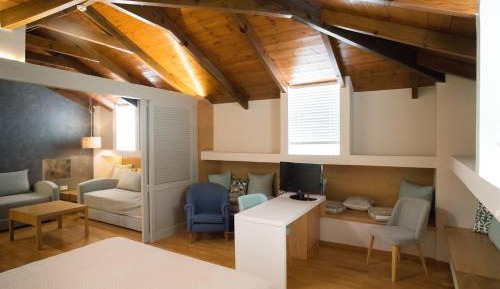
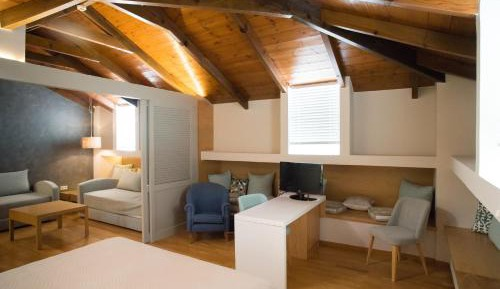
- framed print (57, 169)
